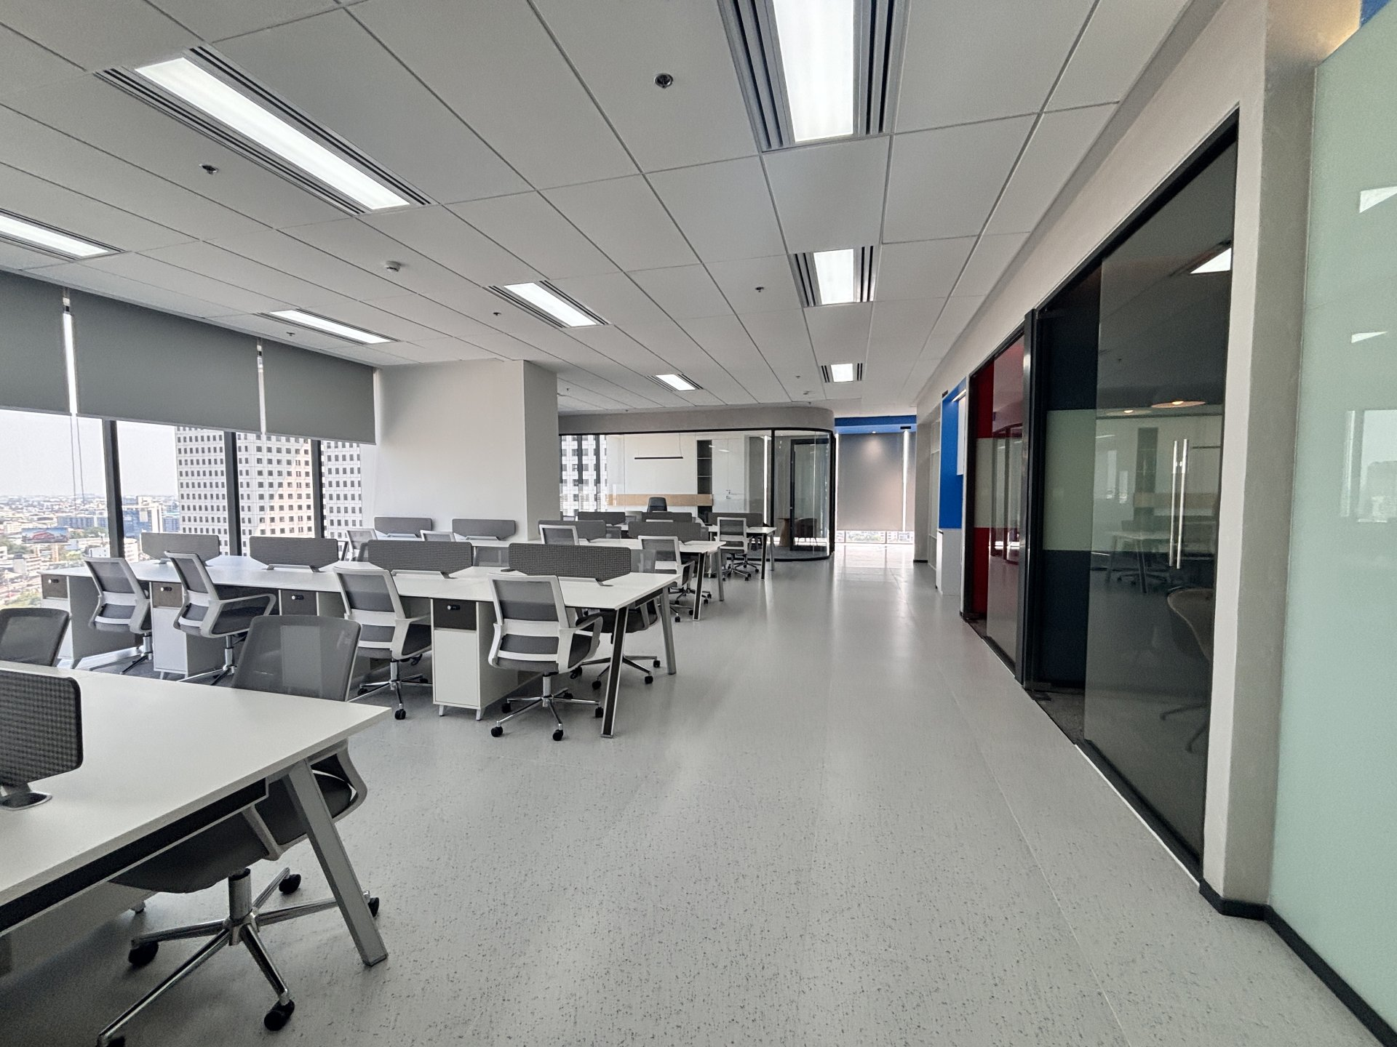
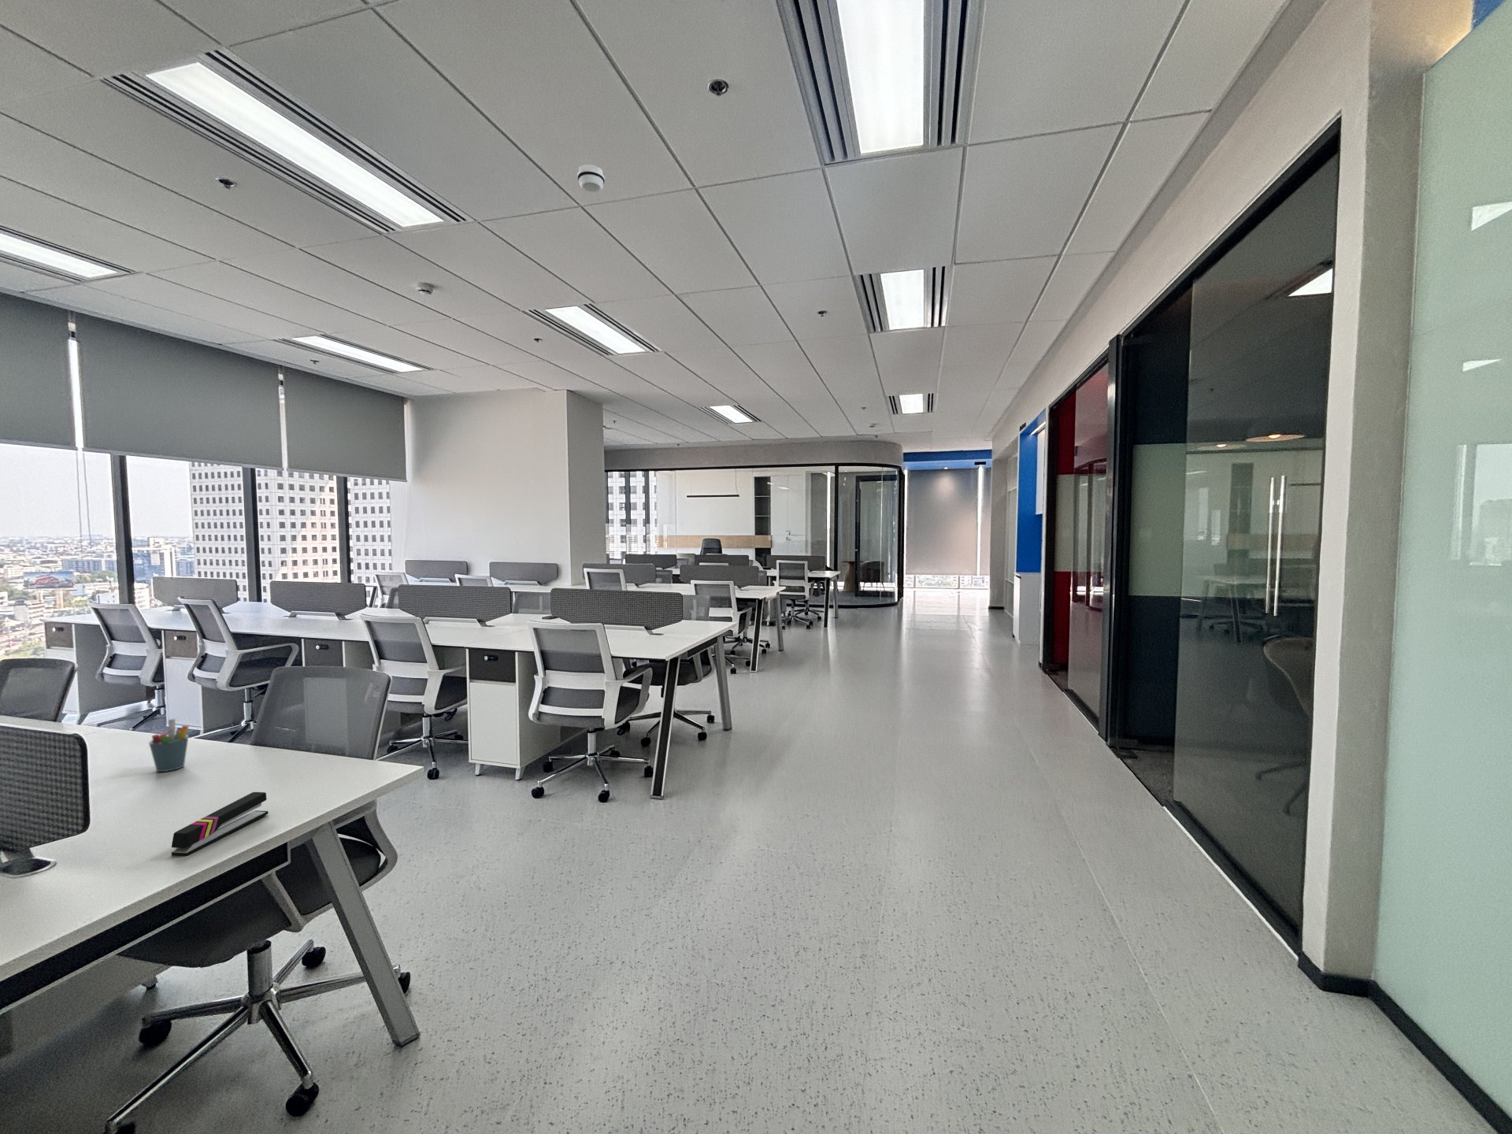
+ pen holder (169, 744)
+ smoke detector (591, 179)
+ stapler (223, 821)
